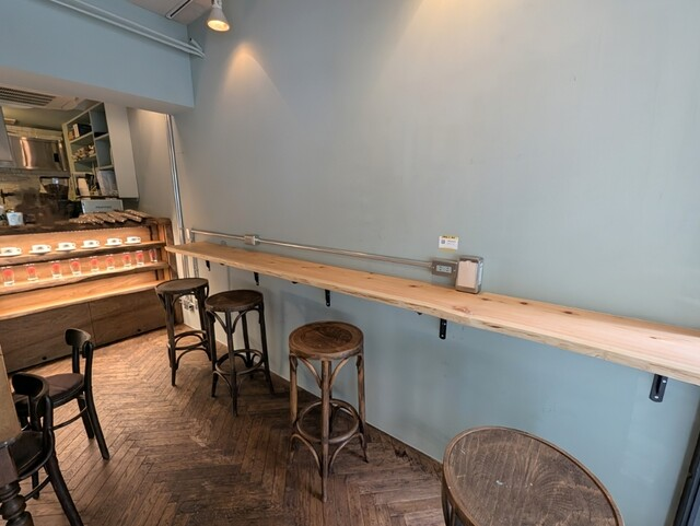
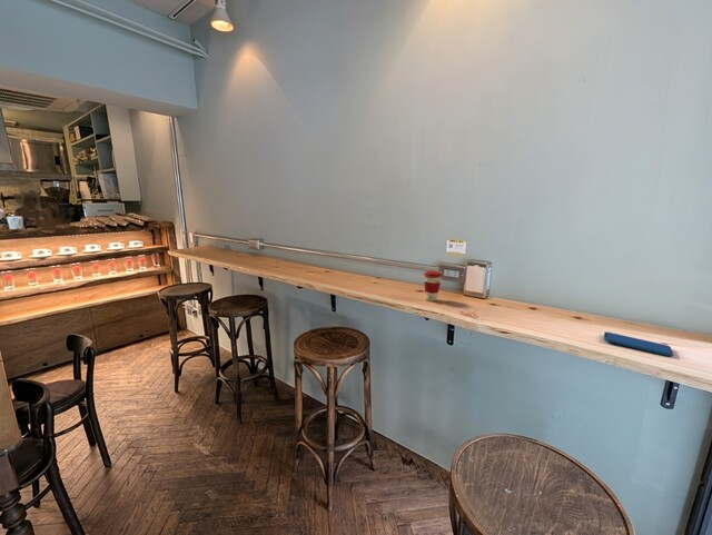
+ smartphone (635, 343)
+ coffee cup (432, 286)
